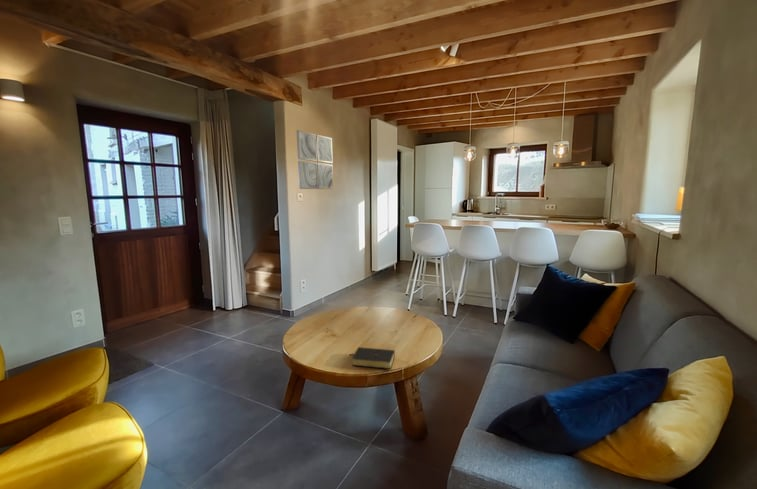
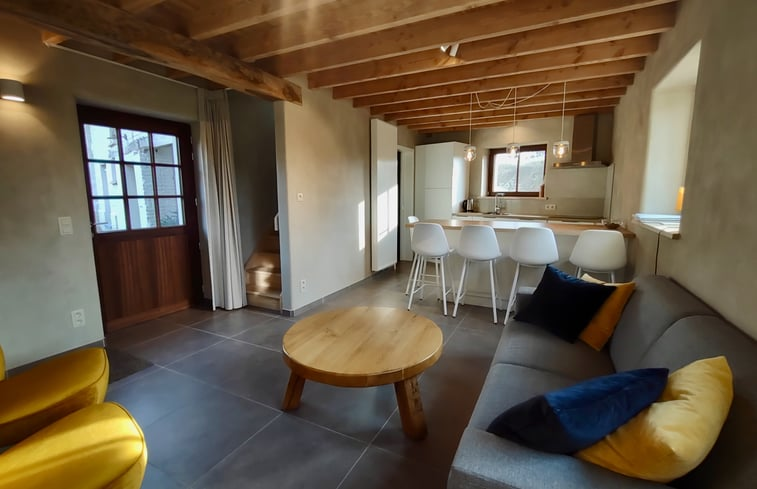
- wall art (316, 161)
- bible (369, 357)
